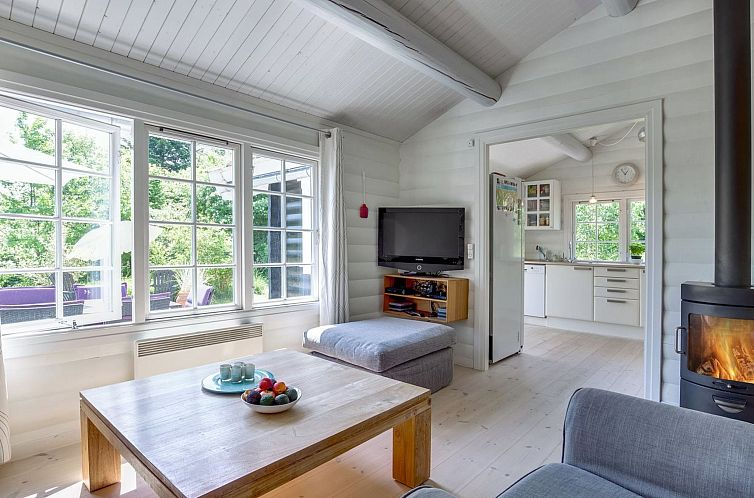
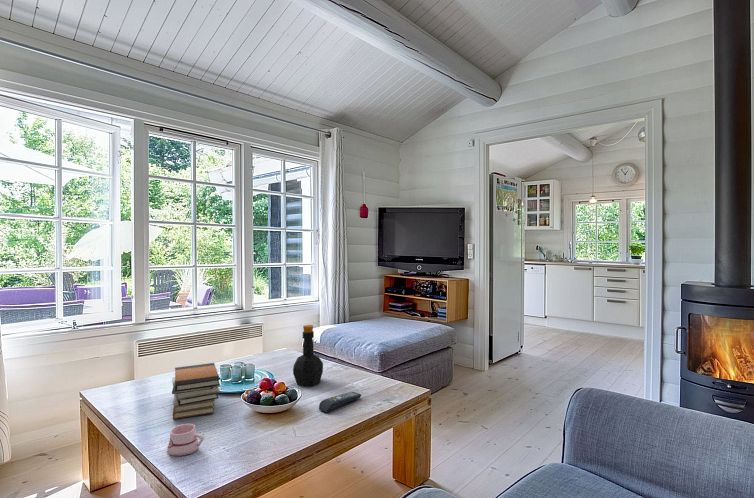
+ remote control (340, 400)
+ mug (185, 439)
+ book stack (195, 388)
+ bottle (308, 354)
